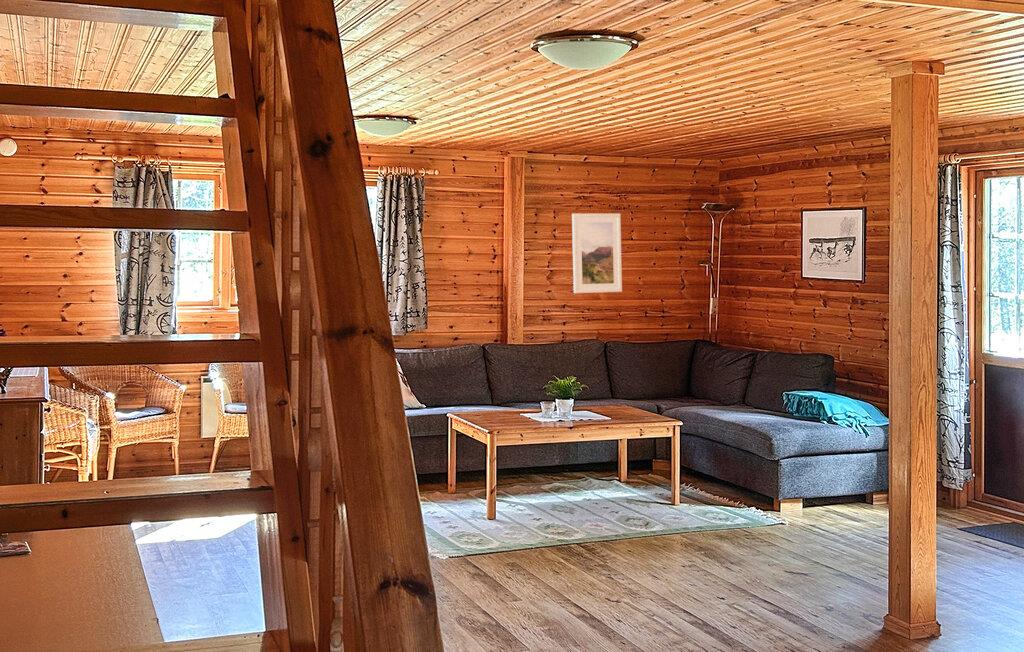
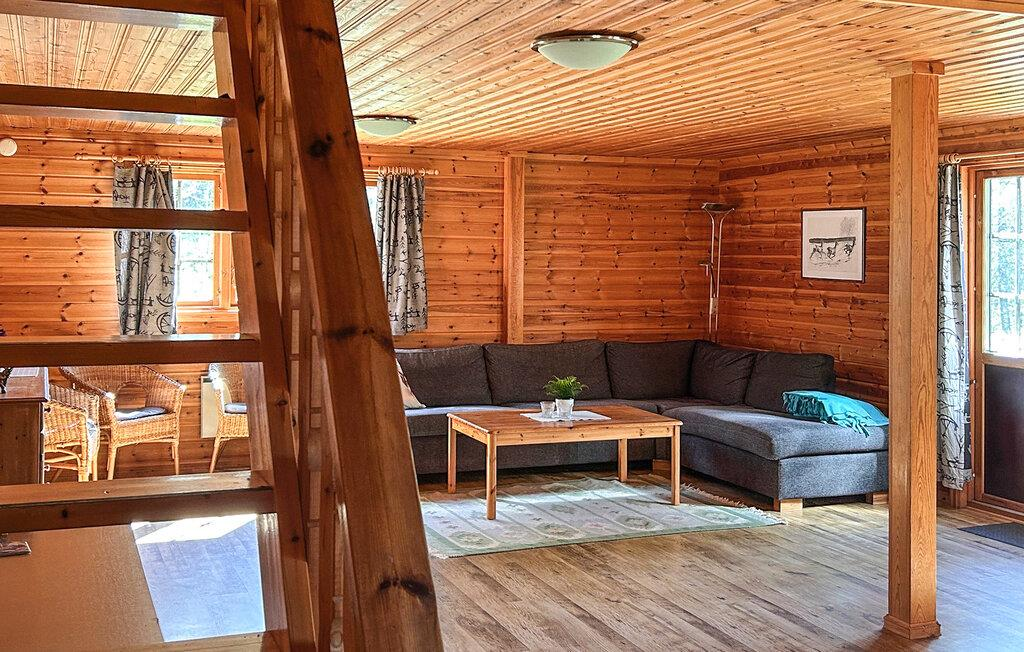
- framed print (597, 253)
